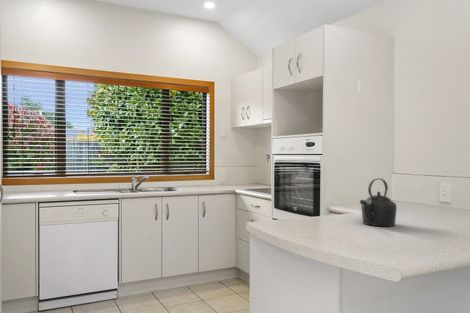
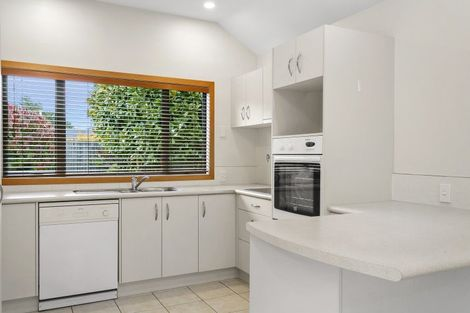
- kettle (374, 201)
